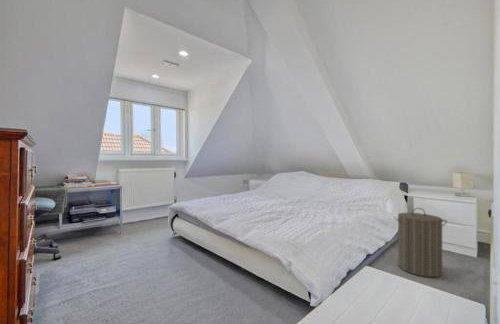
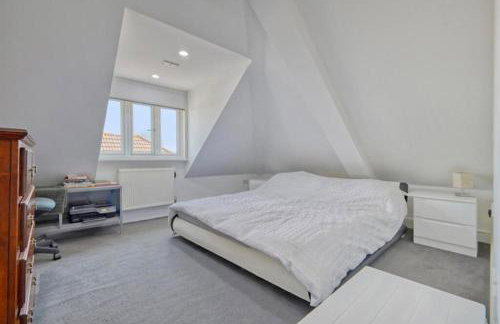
- laundry hamper (419, 238)
